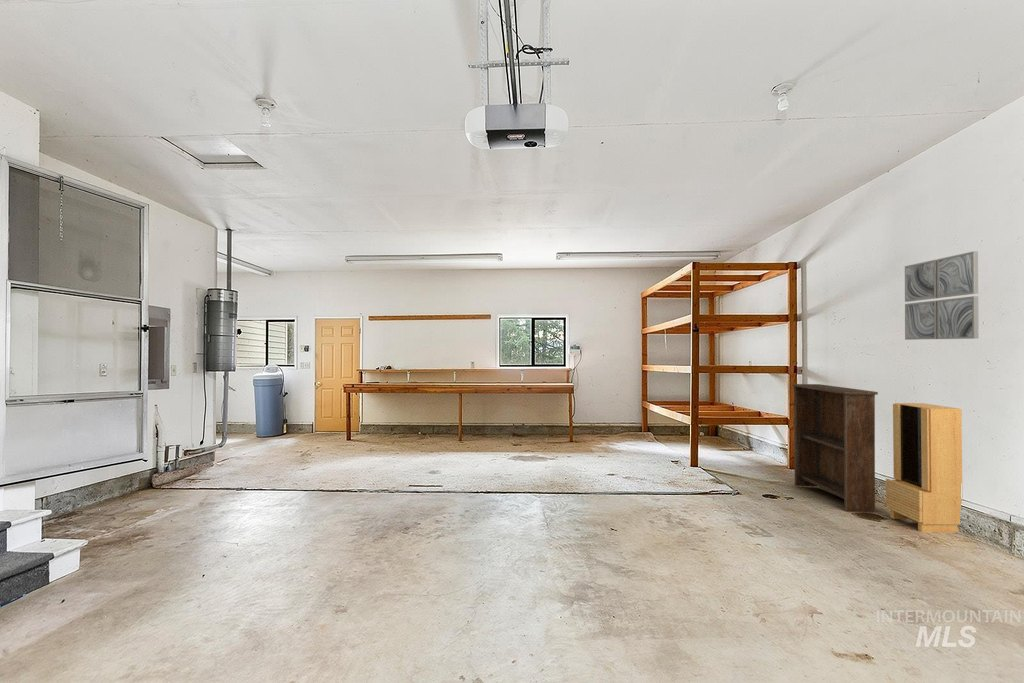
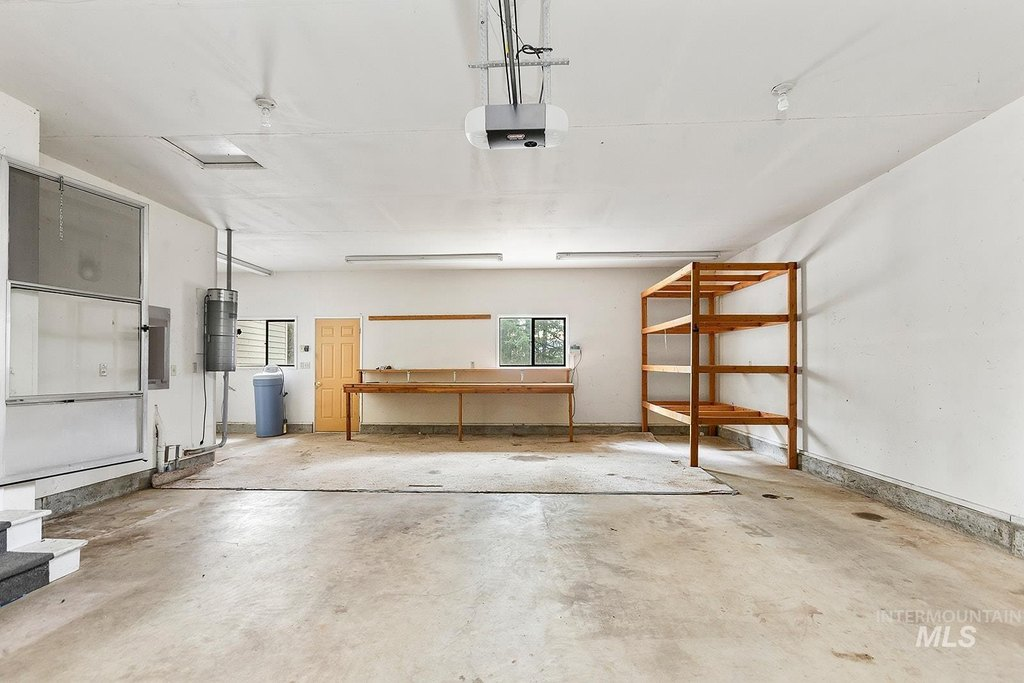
- storage cabinet (921, 465)
- bookshelf (831, 442)
- wall art (938, 300)
